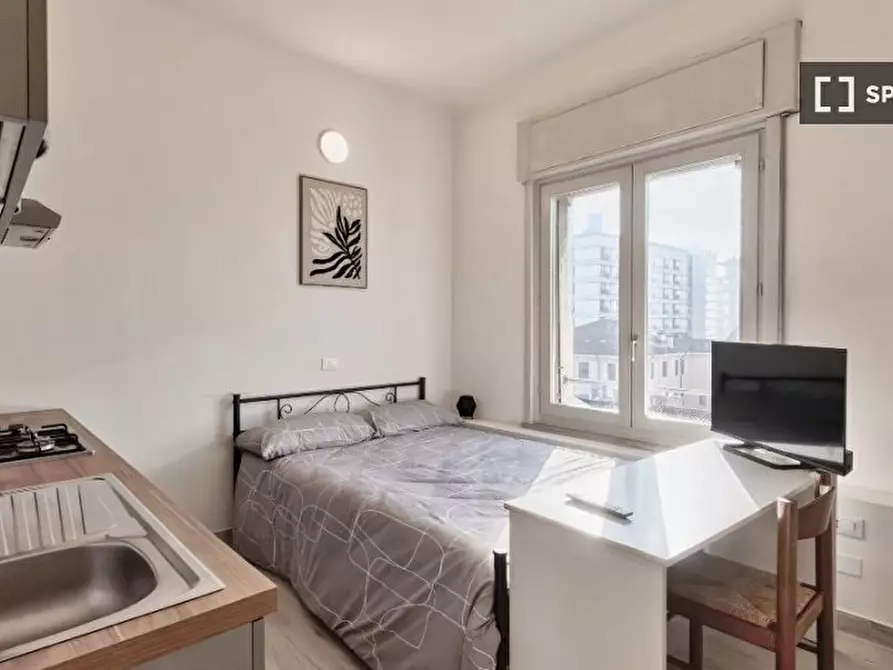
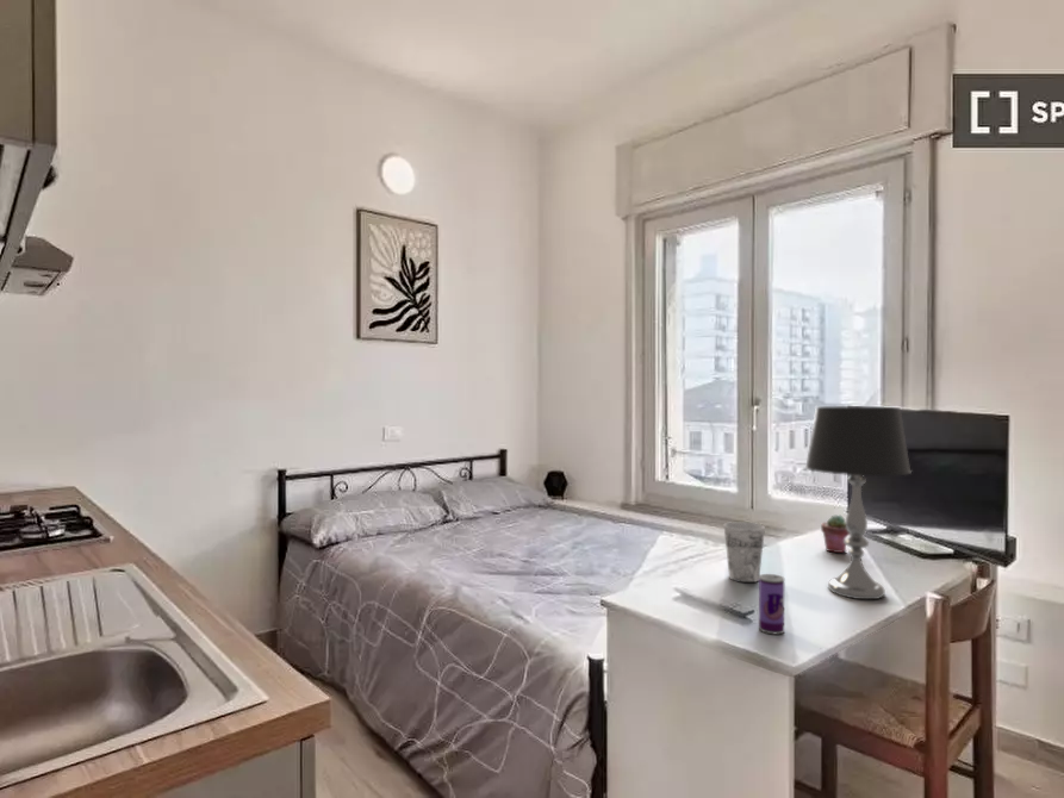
+ beverage can (771, 603)
+ table lamp (855, 499)
+ cup (743, 551)
+ potted succulent (835, 532)
